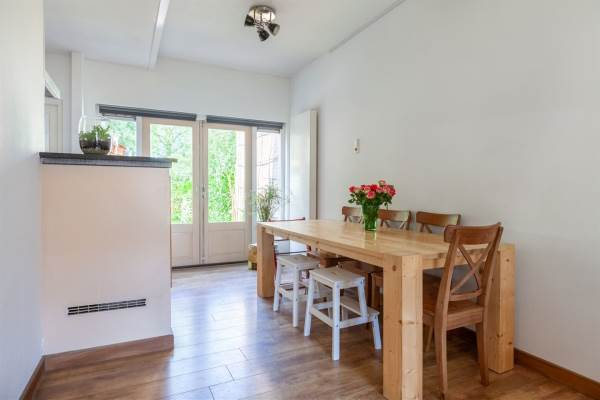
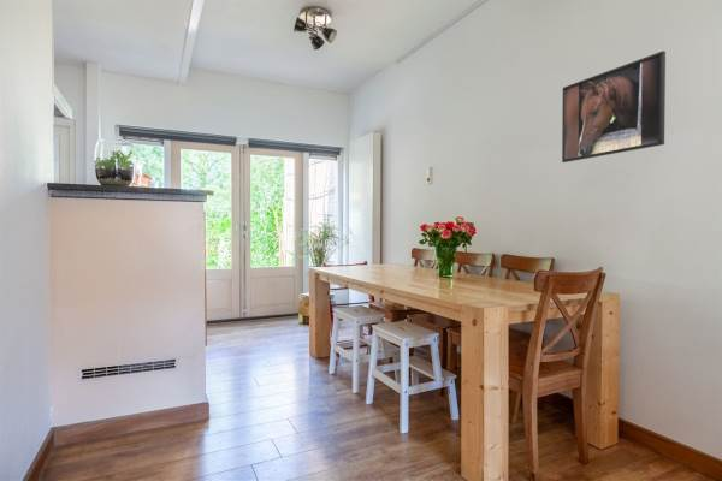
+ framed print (608, 112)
